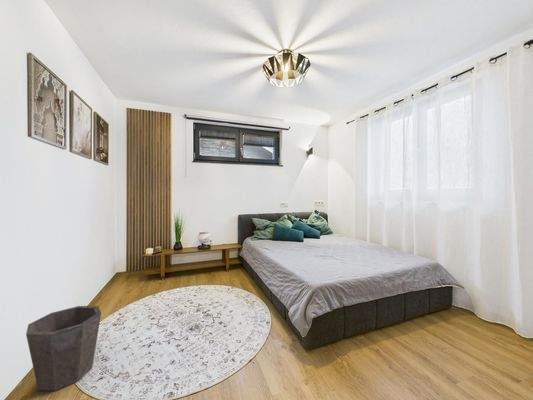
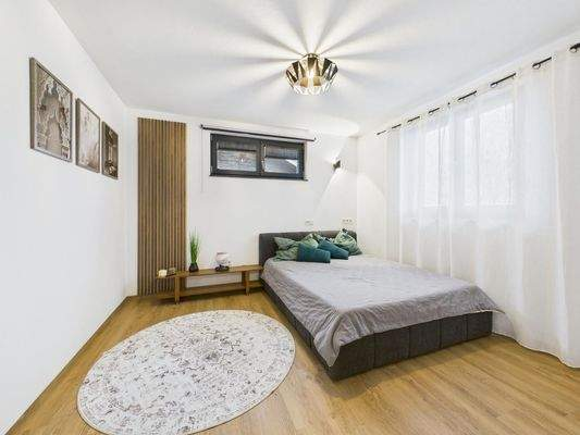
- waste bin (66, 346)
